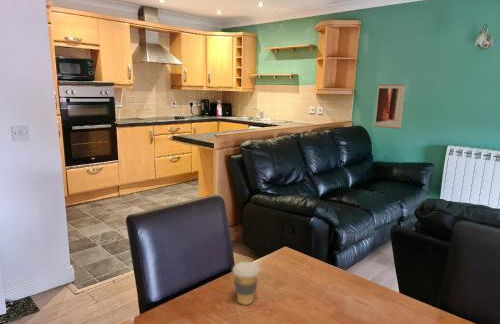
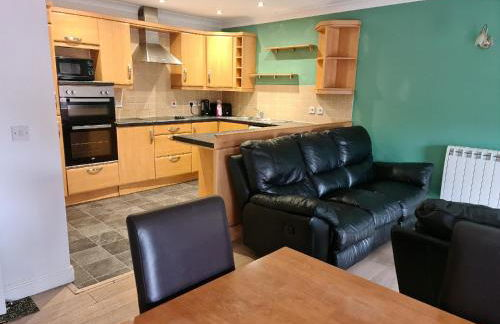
- coffee cup (245, 283)
- wall art (389, 106)
